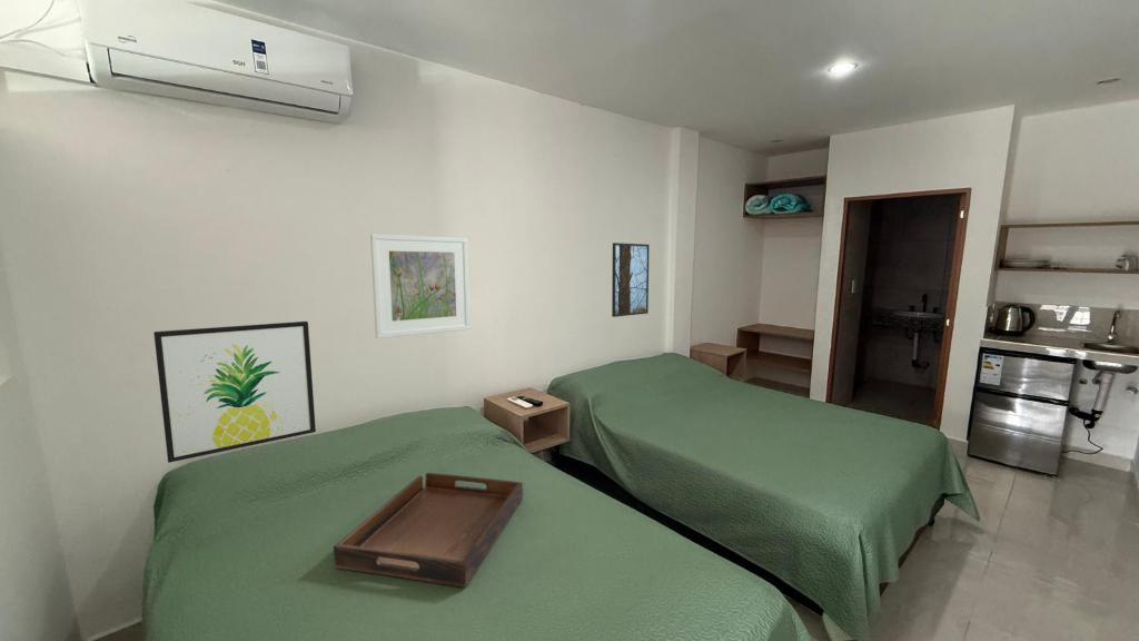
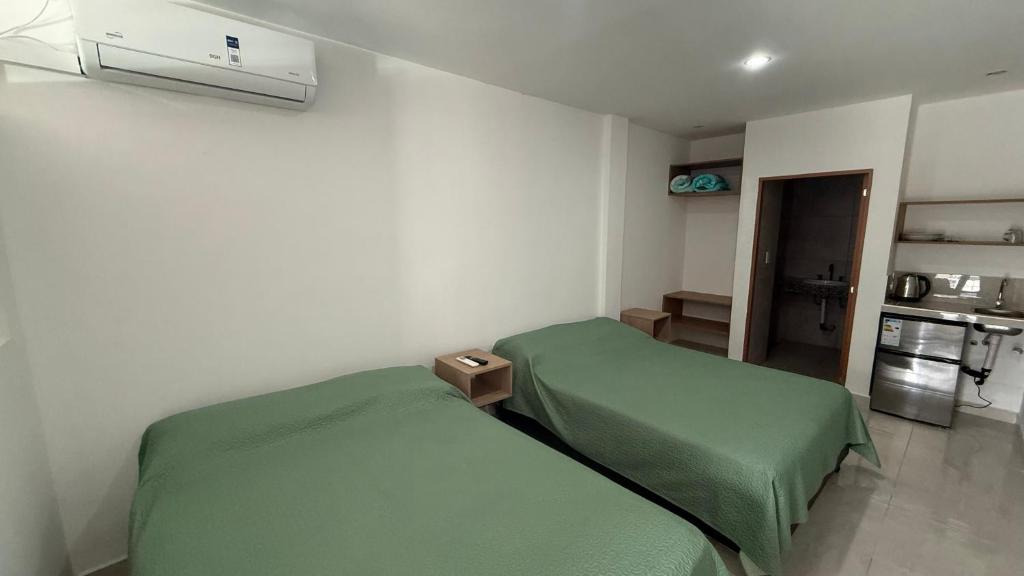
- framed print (631, 279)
- serving tray (440, 519)
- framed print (424, 285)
- wall art (242, 386)
